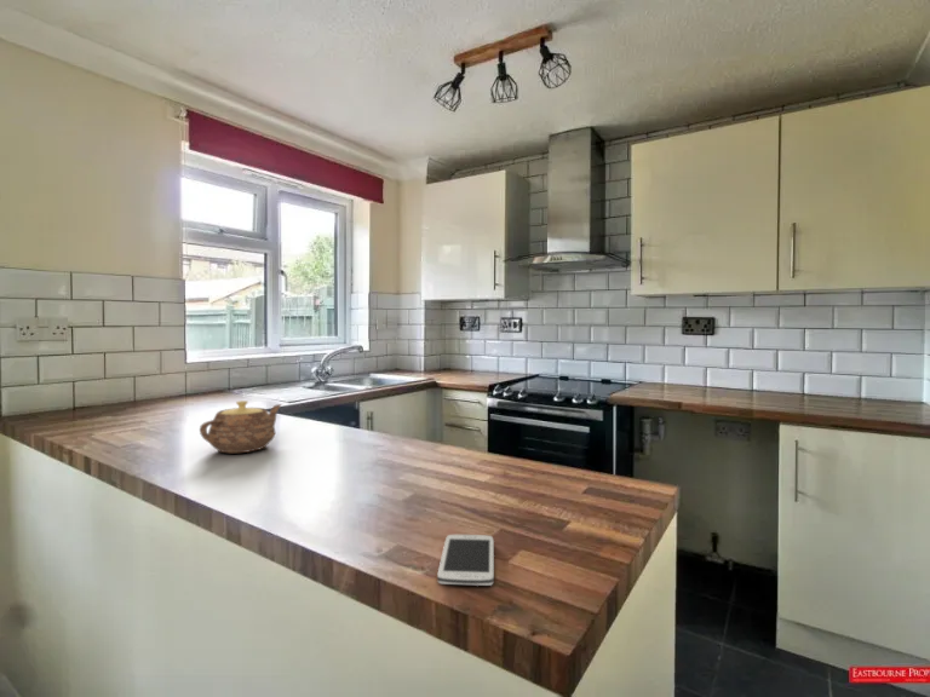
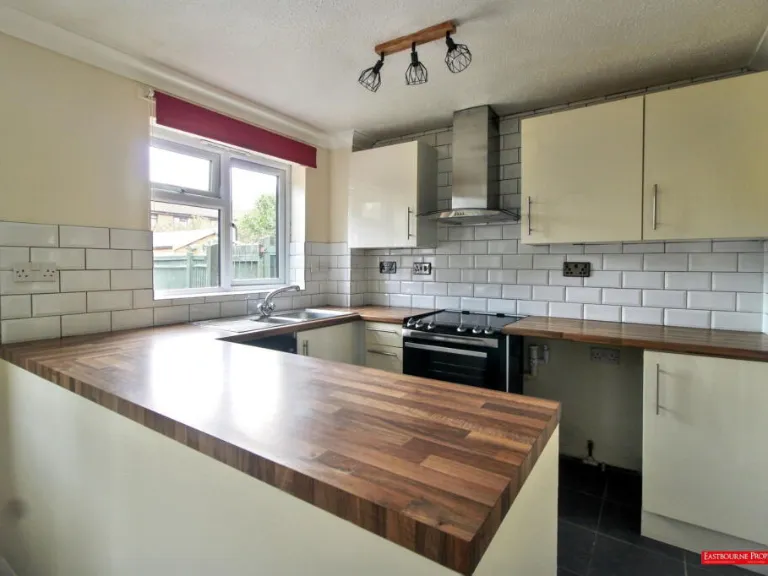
- teapot (245, 424)
- smartphone (467, 558)
